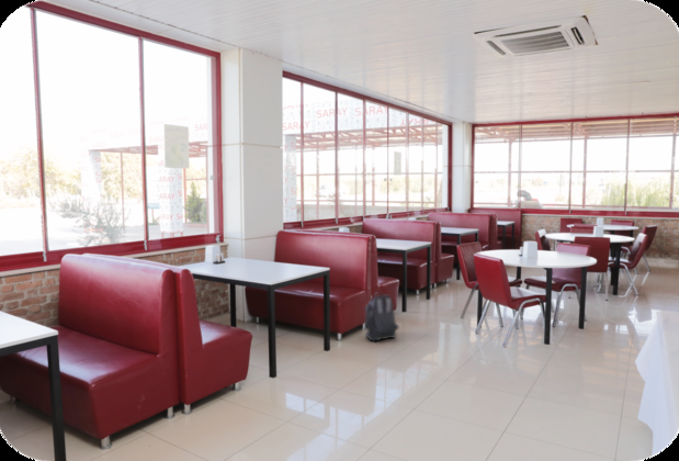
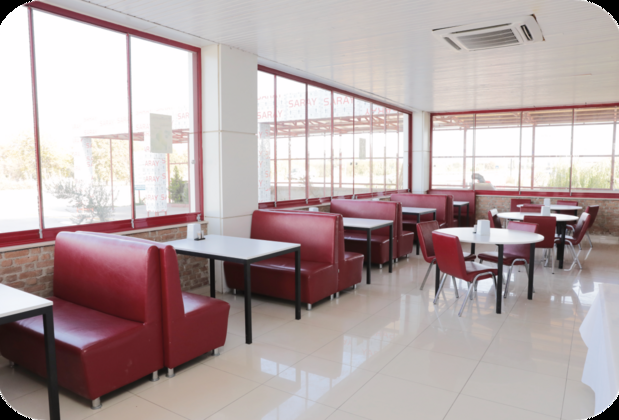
- backpack (380, 315)
